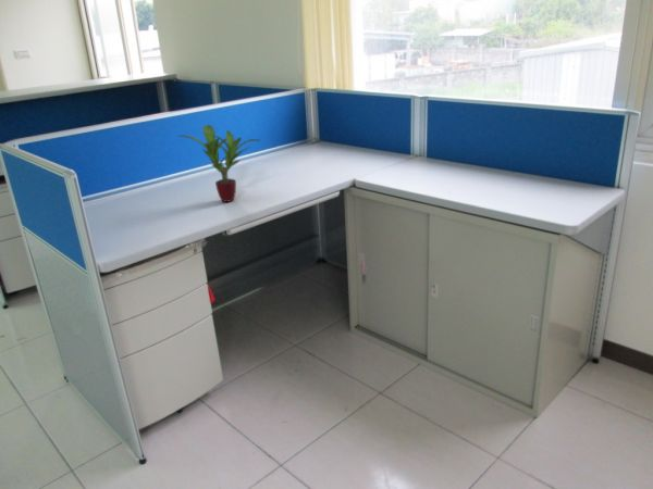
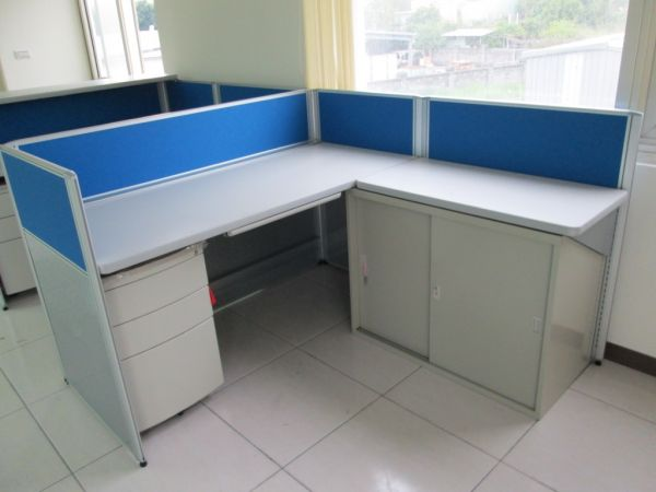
- potted plant (223, 165)
